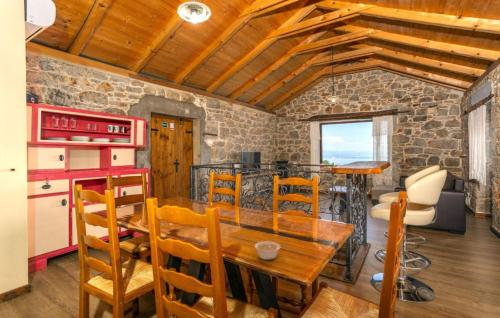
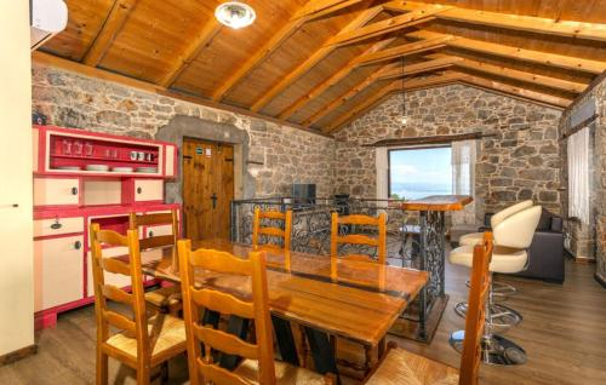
- legume (267, 250)
